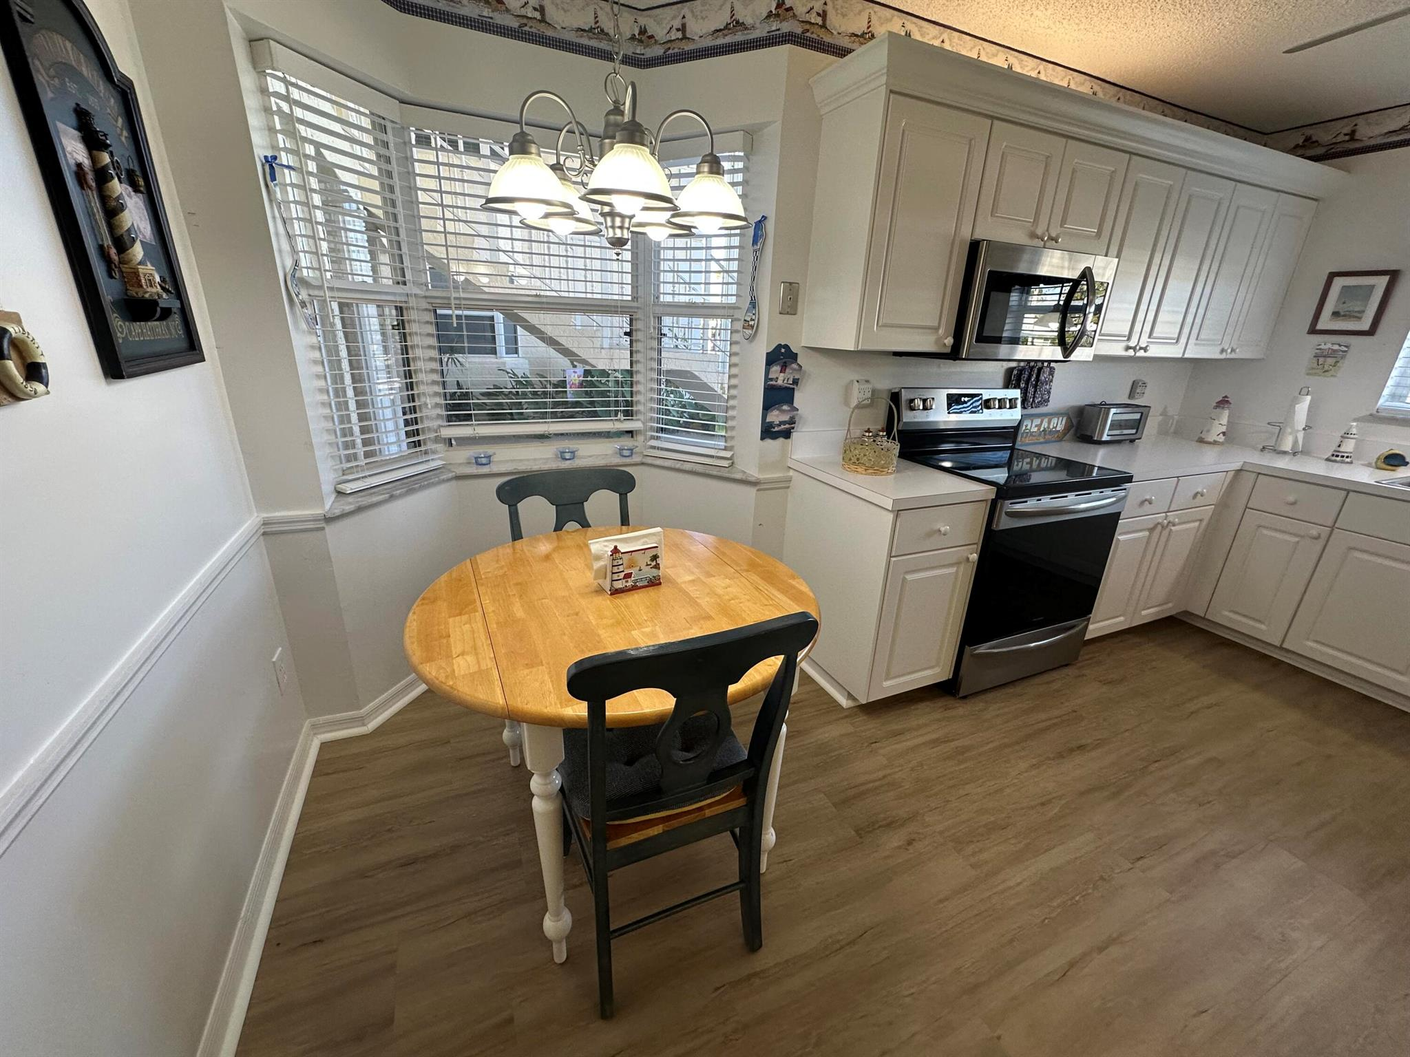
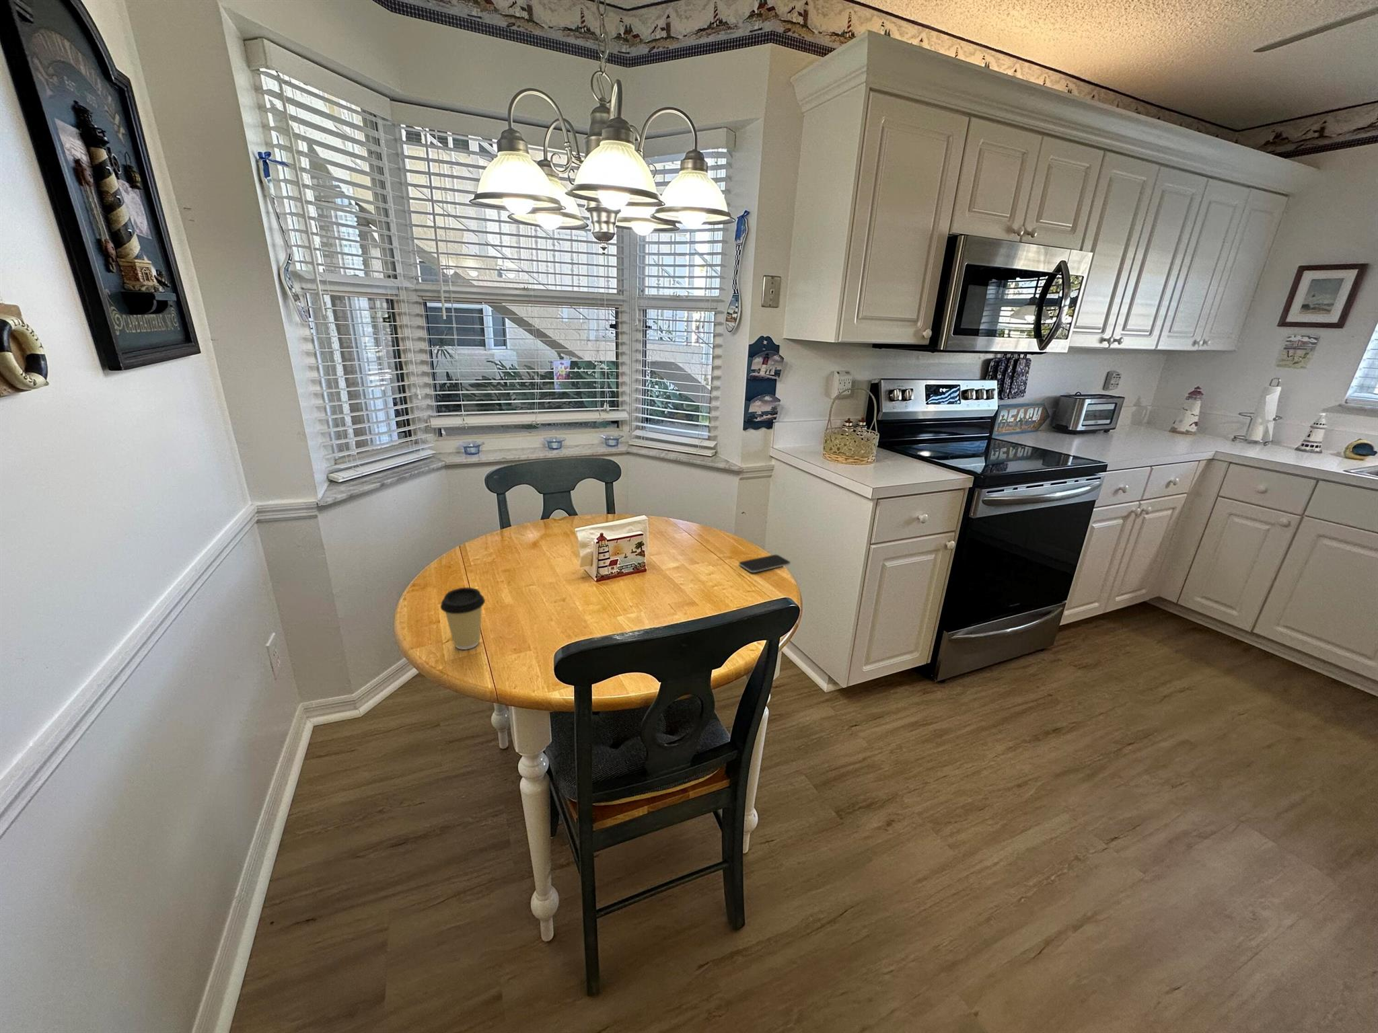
+ coffee cup (464, 620)
+ smartphone (764, 563)
